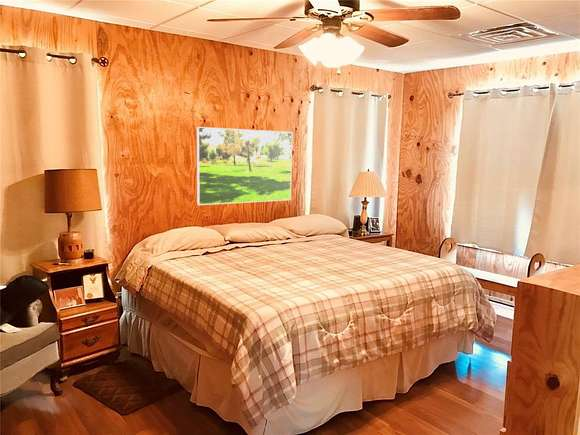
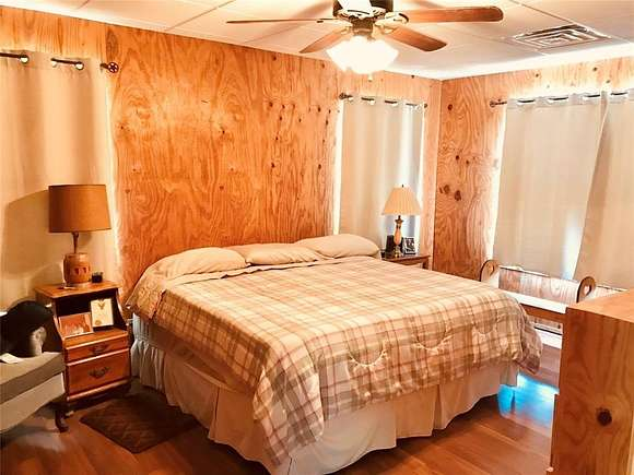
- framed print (247, 166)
